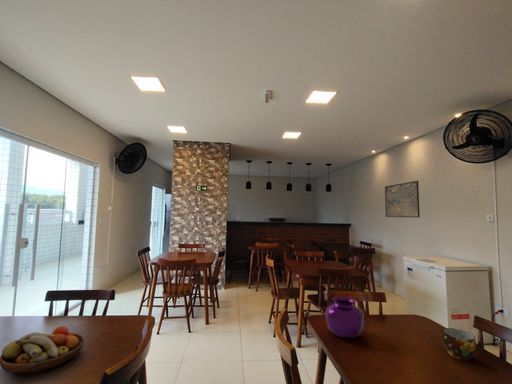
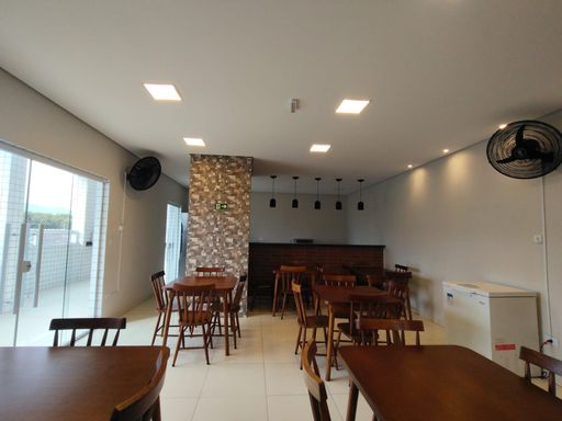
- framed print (400, 200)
- fruit bowl (45, 344)
- vase (344, 316)
- cup (456, 343)
